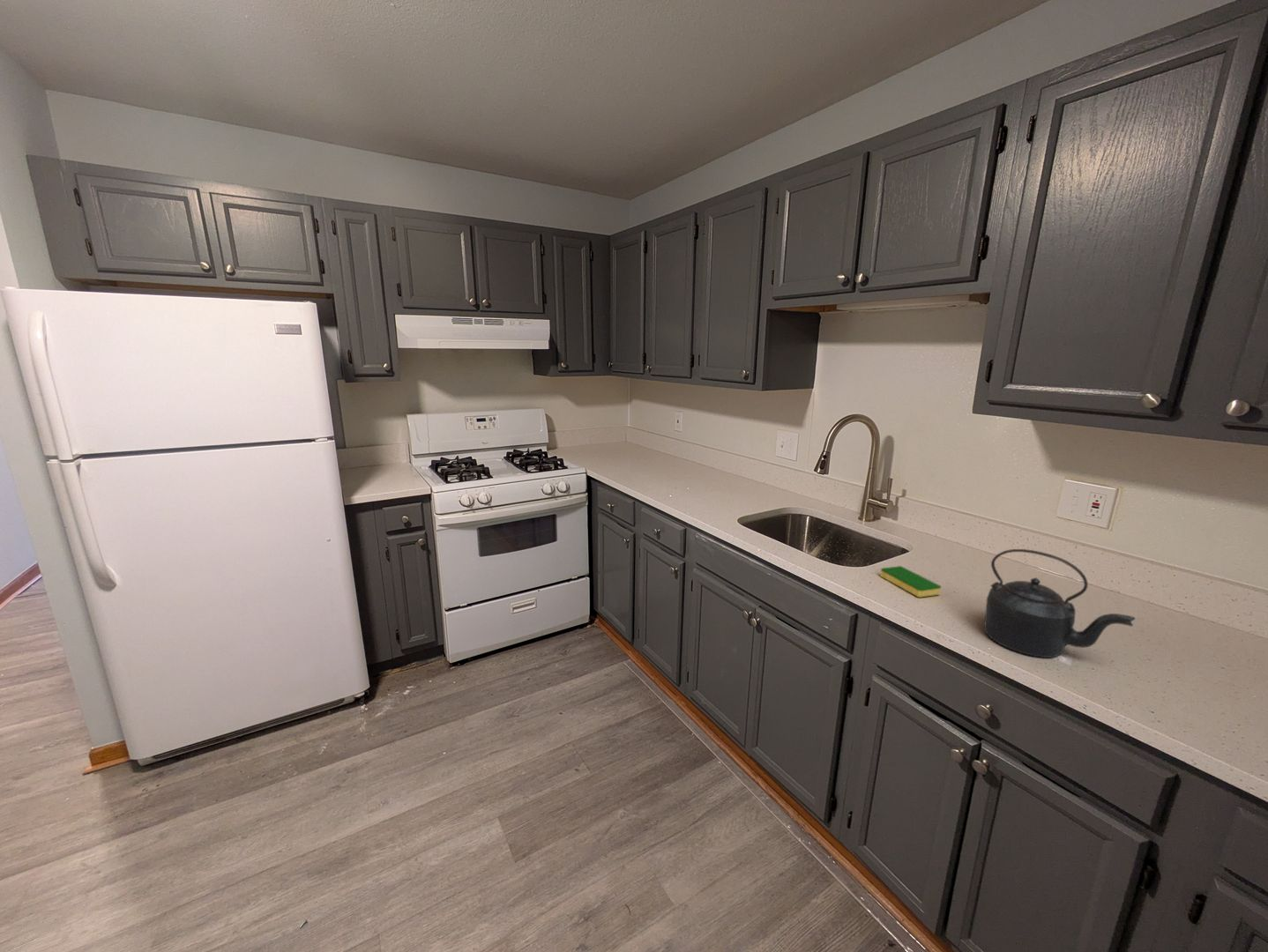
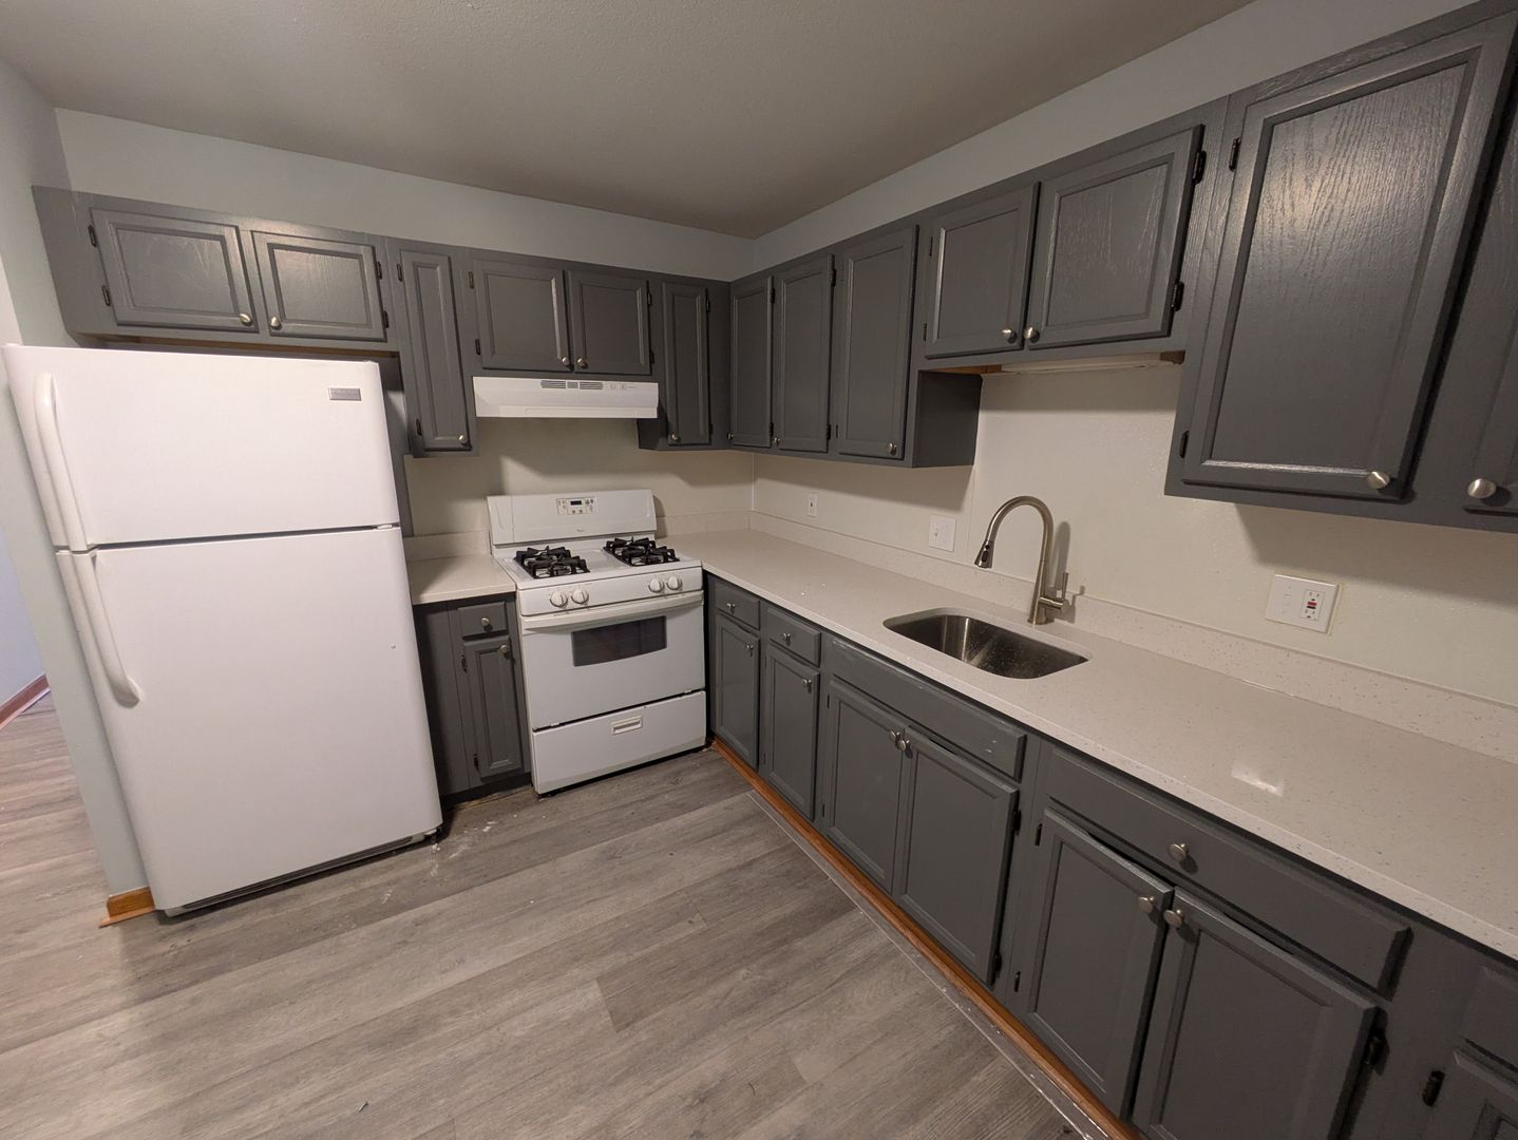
- dish sponge (909, 580)
- kettle (1054, 603)
